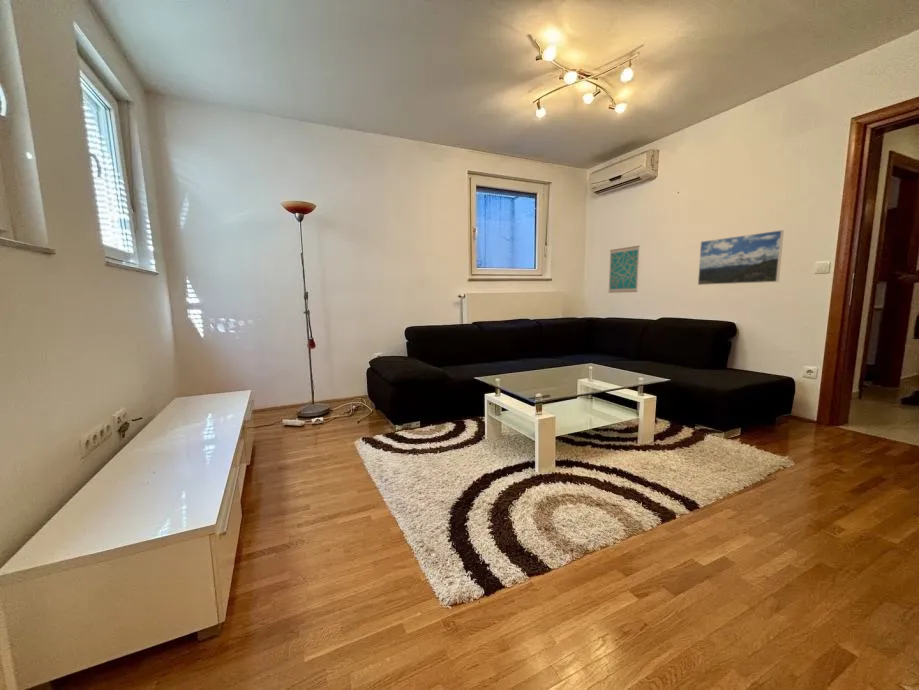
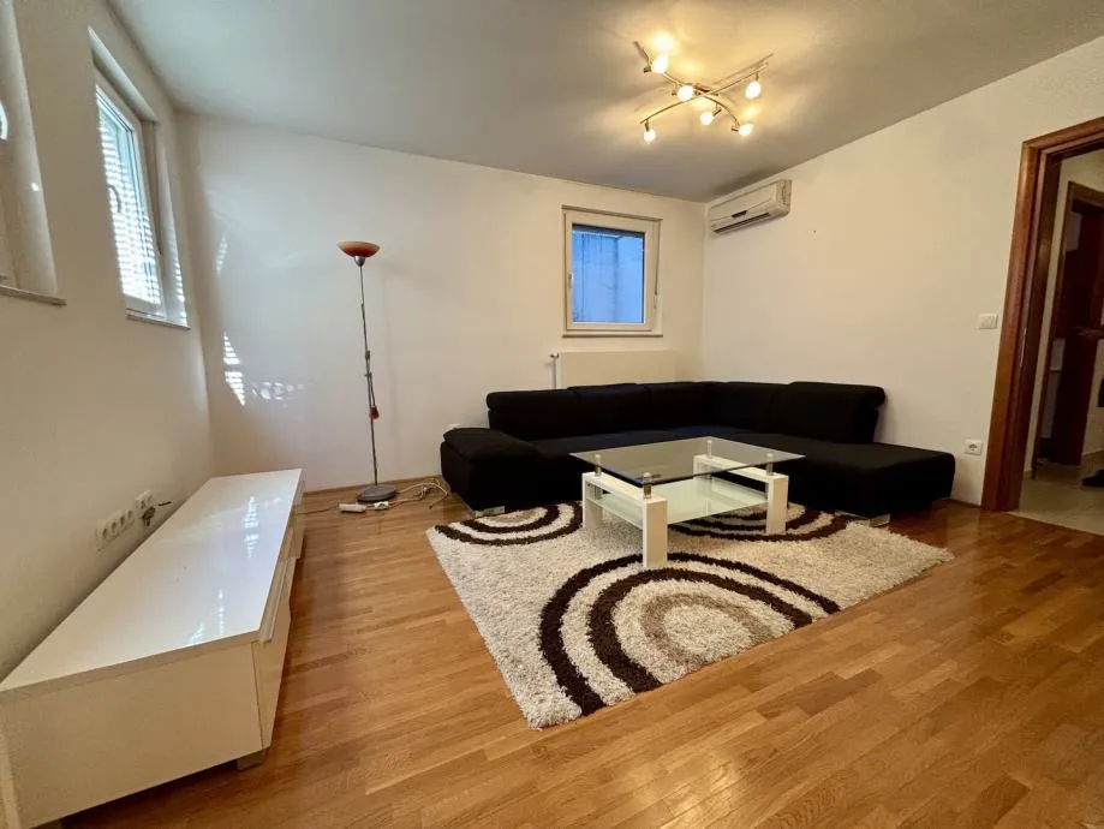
- wall art (623, 270)
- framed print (736, 260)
